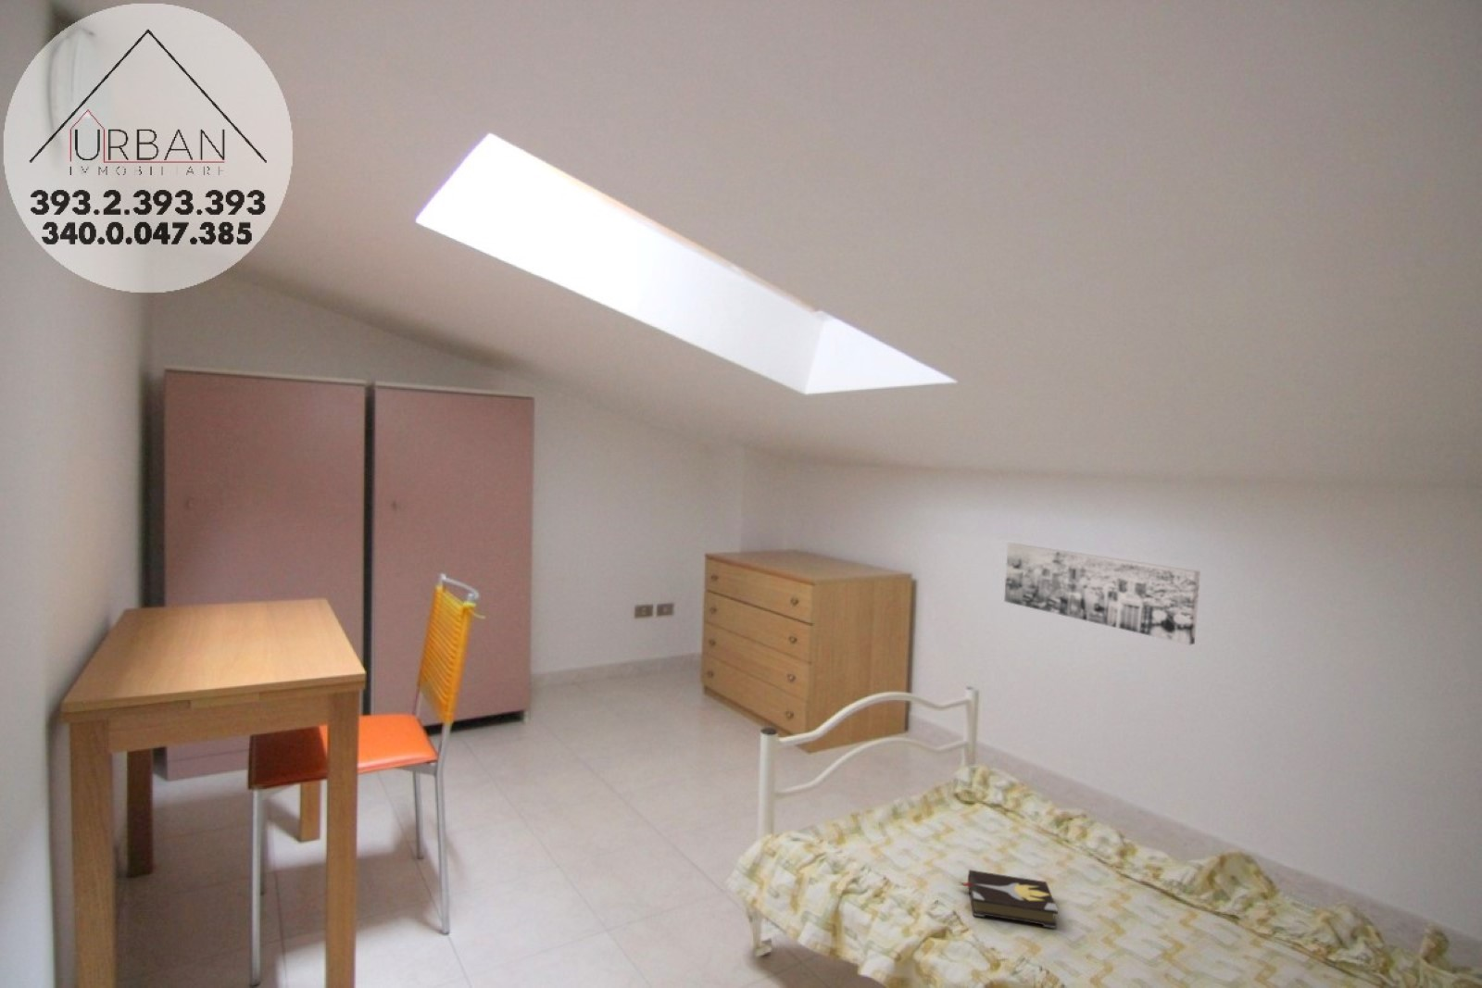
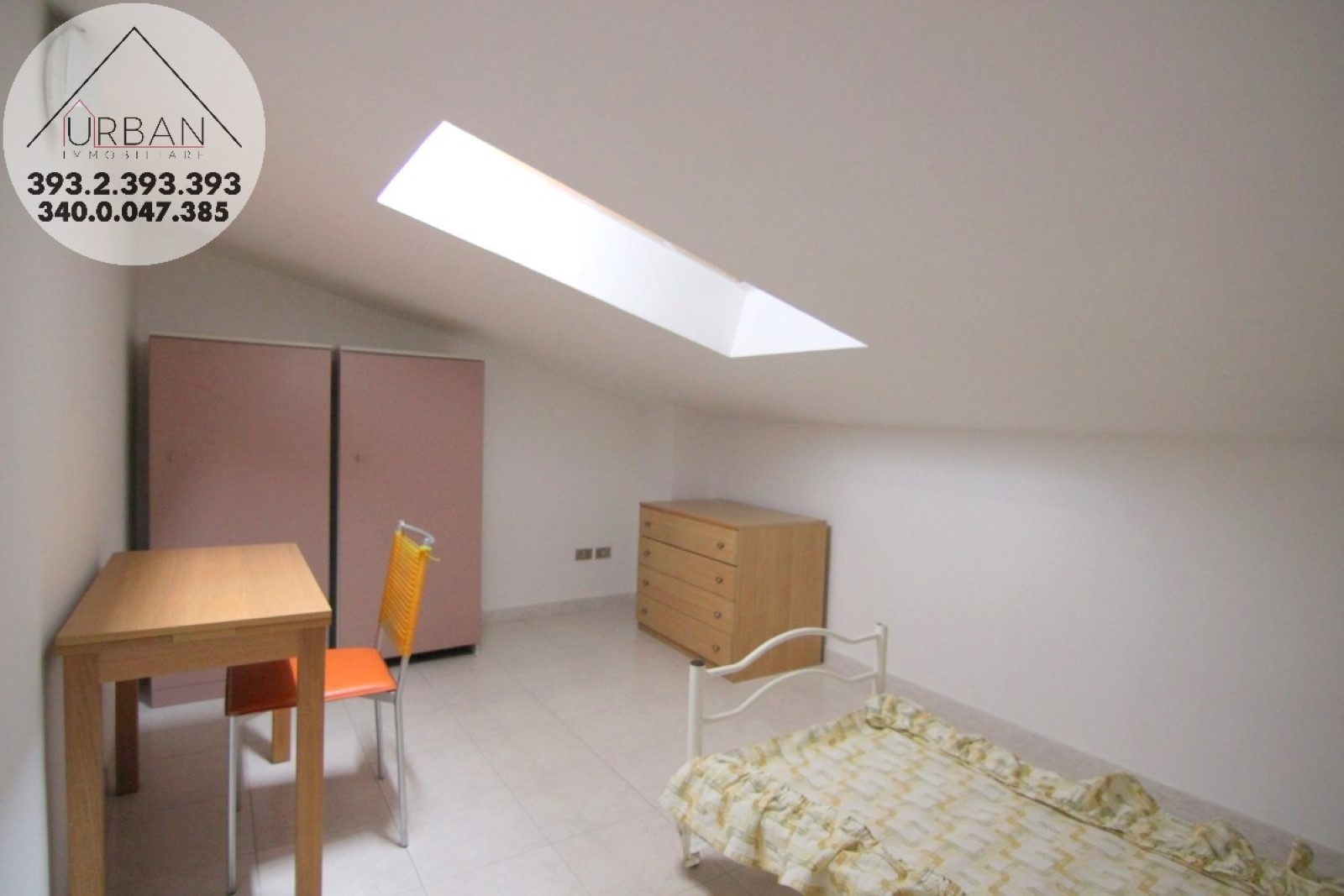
- hardback book (1010, 895)
- wall art (1092, 588)
